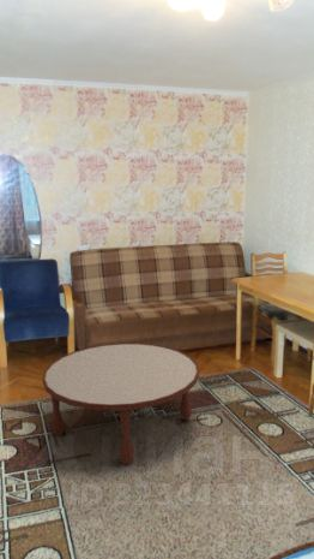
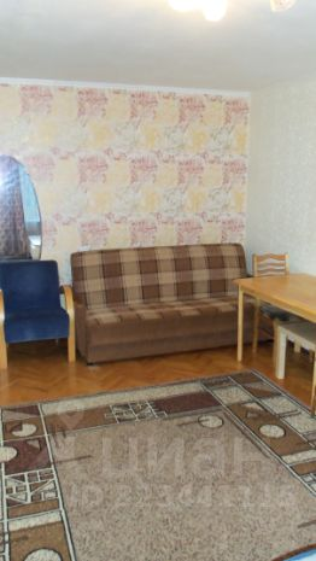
- coffee table (122, 398)
